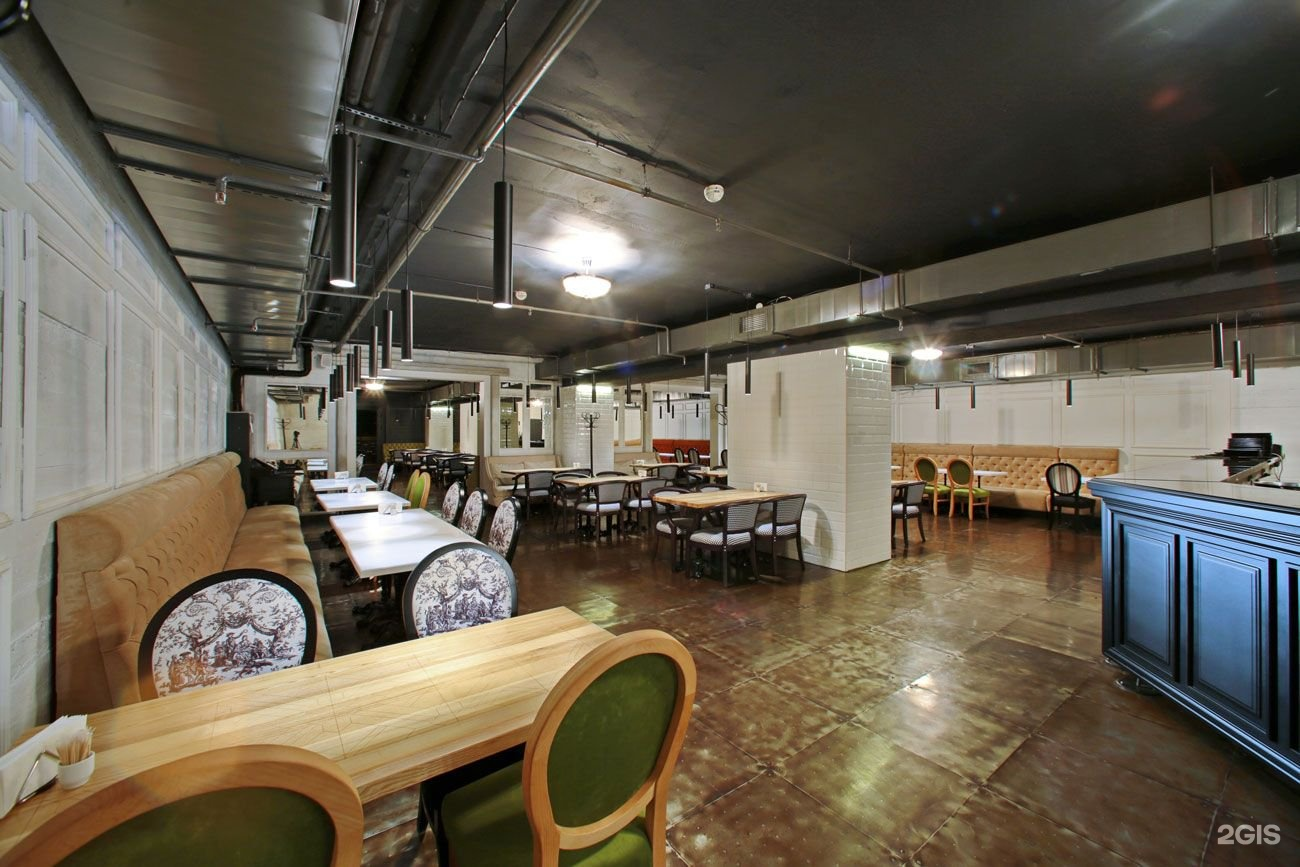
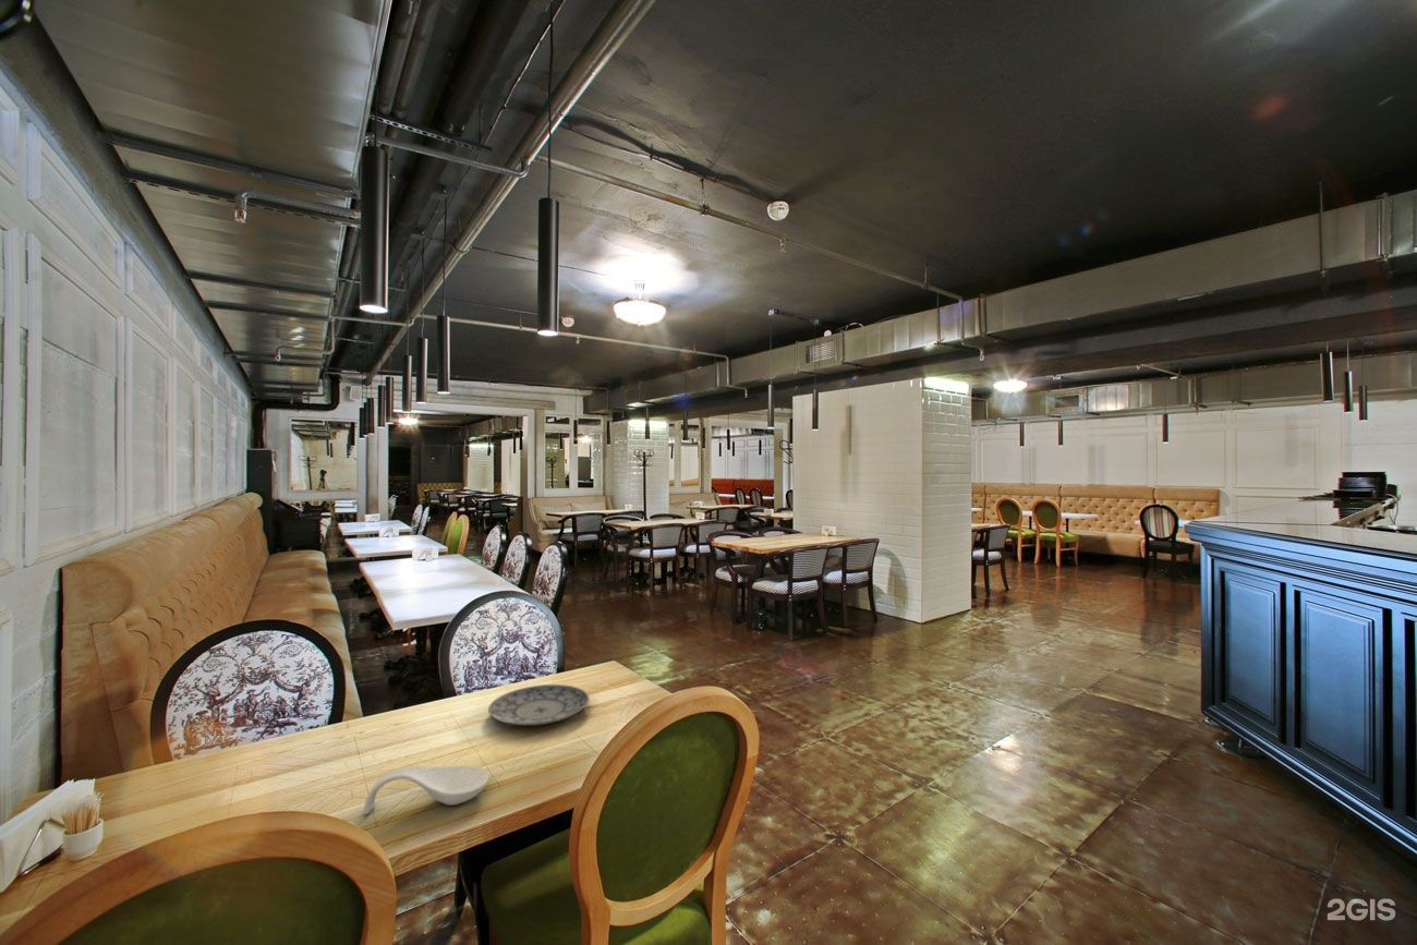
+ spoon rest (428, 785)
+ plate (540, 706)
